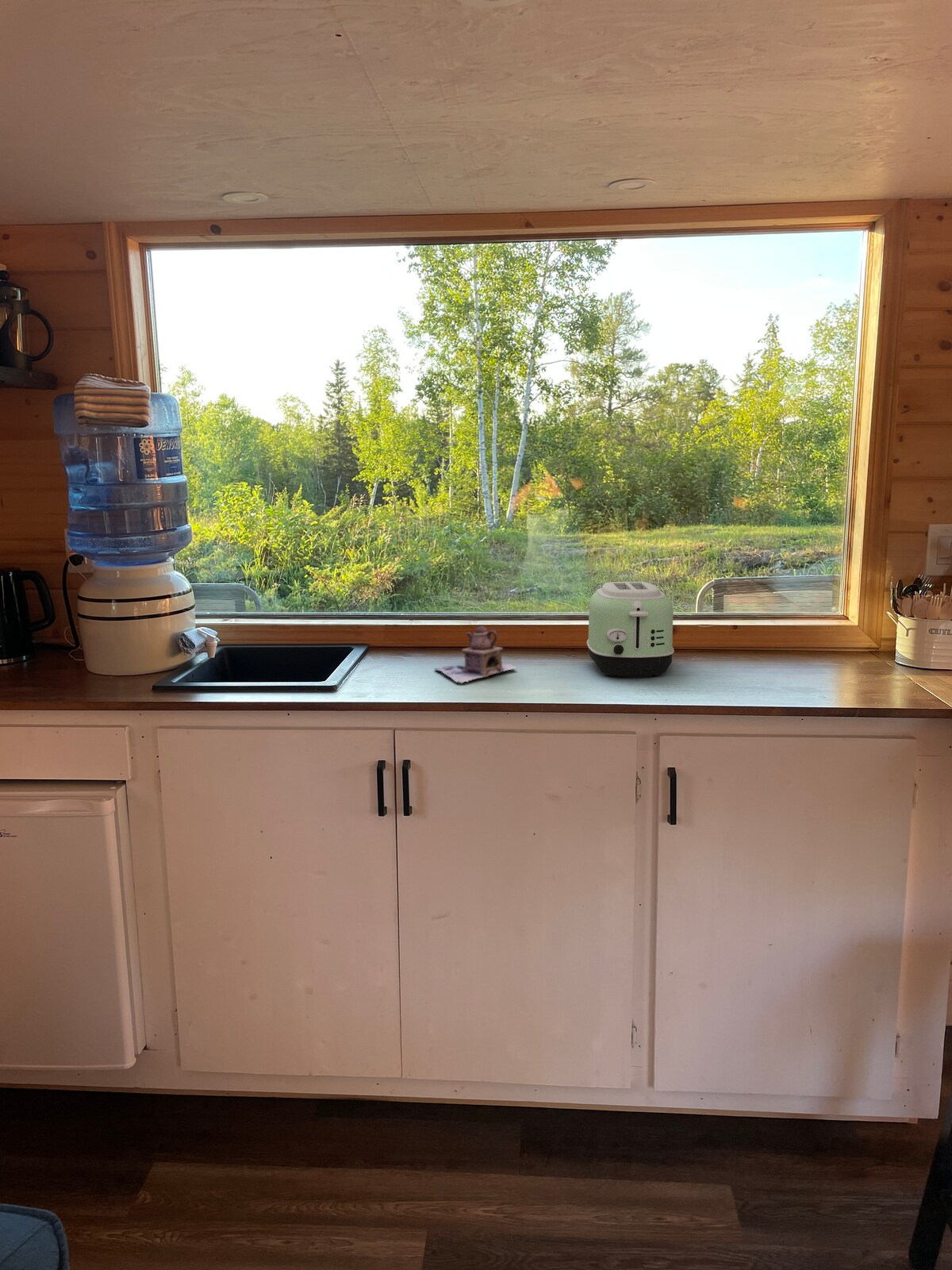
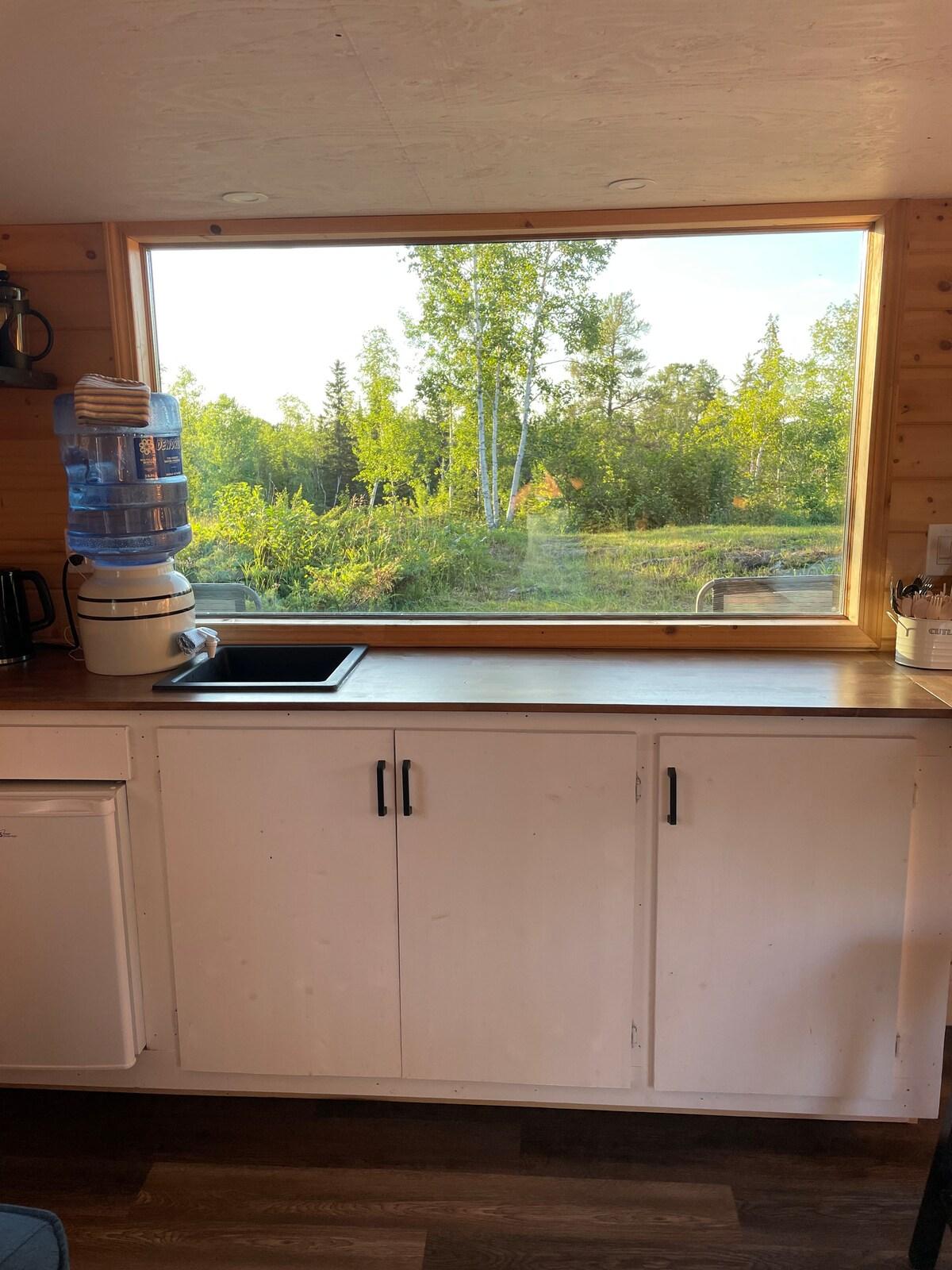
- teapot (480, 648)
- toaster (630, 628)
